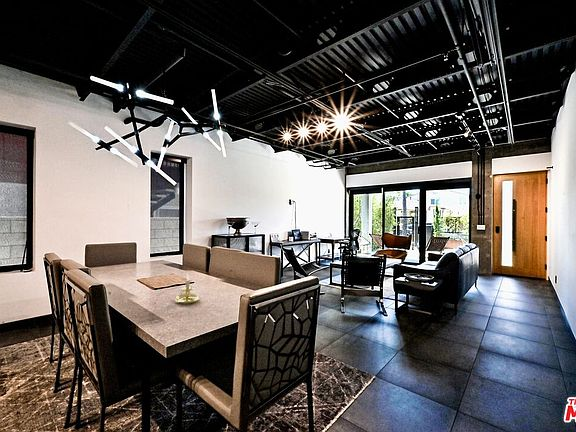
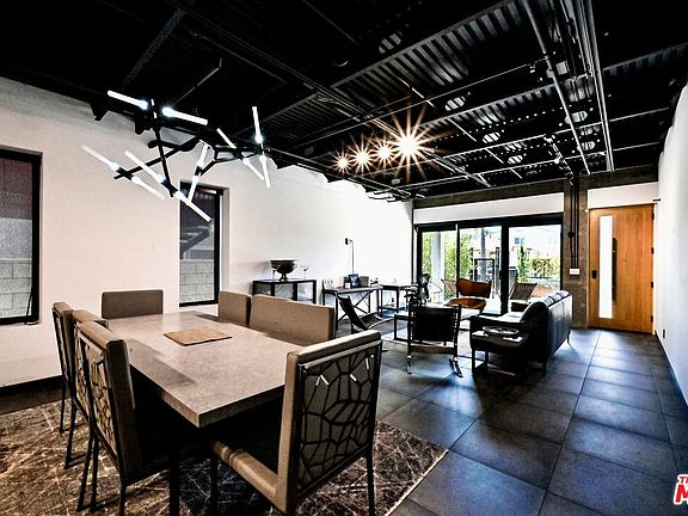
- candle holder (186, 286)
